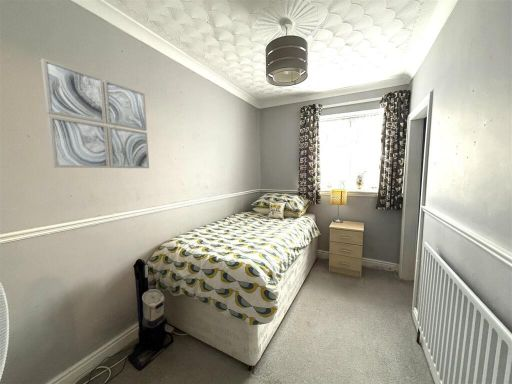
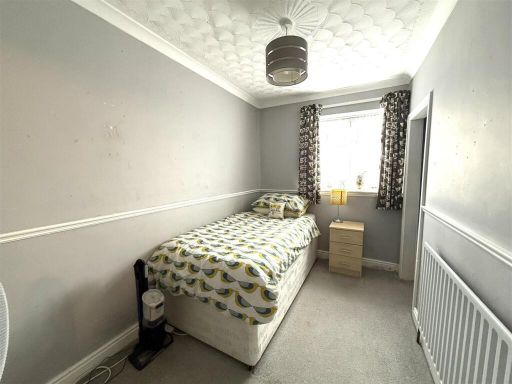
- wall art (105, 125)
